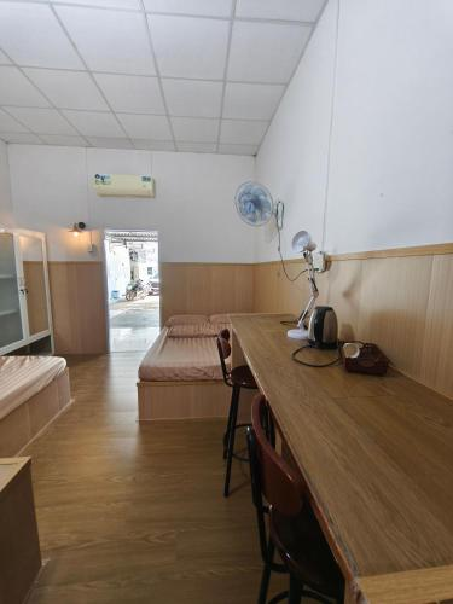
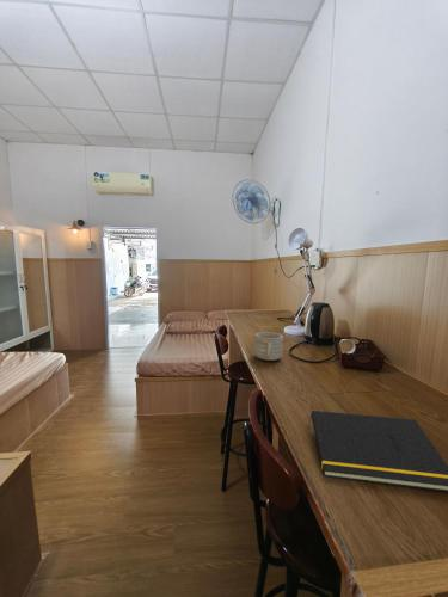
+ mug (268, 347)
+ notepad (374, 444)
